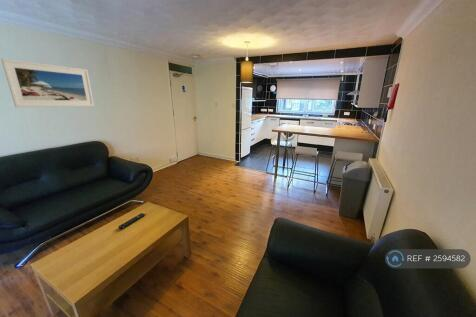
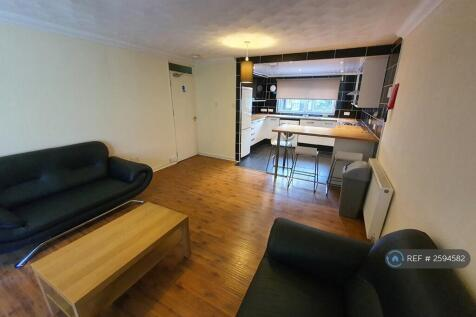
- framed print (55, 86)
- remote control (132, 220)
